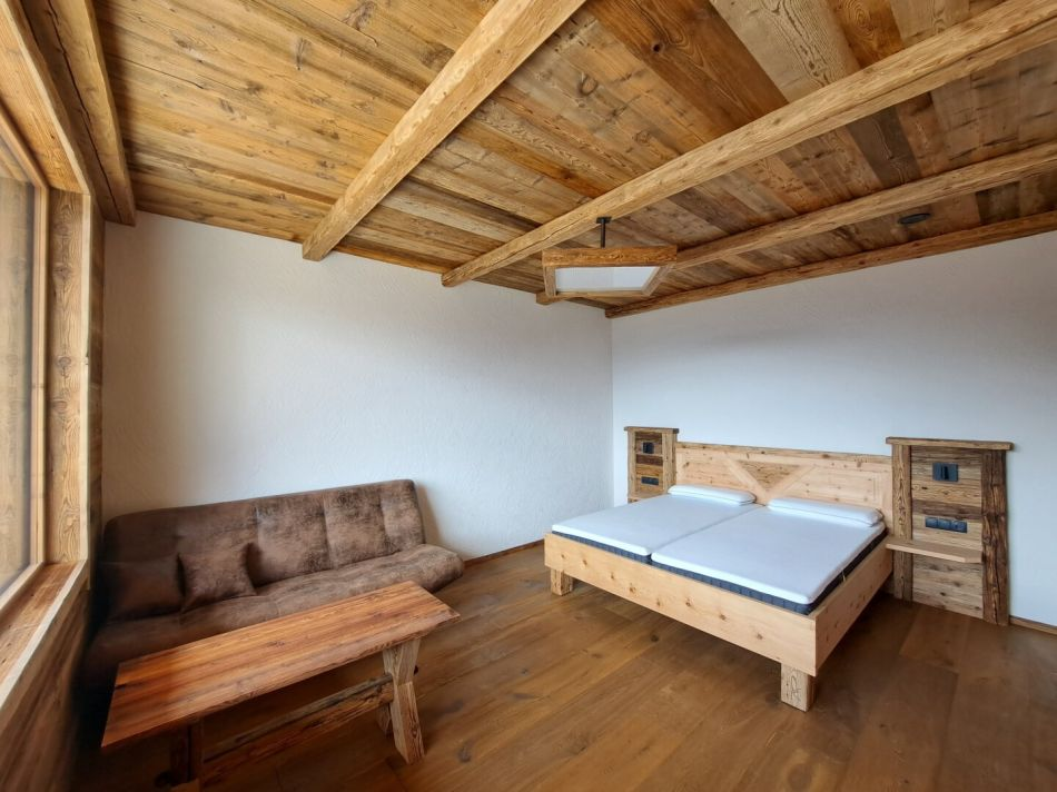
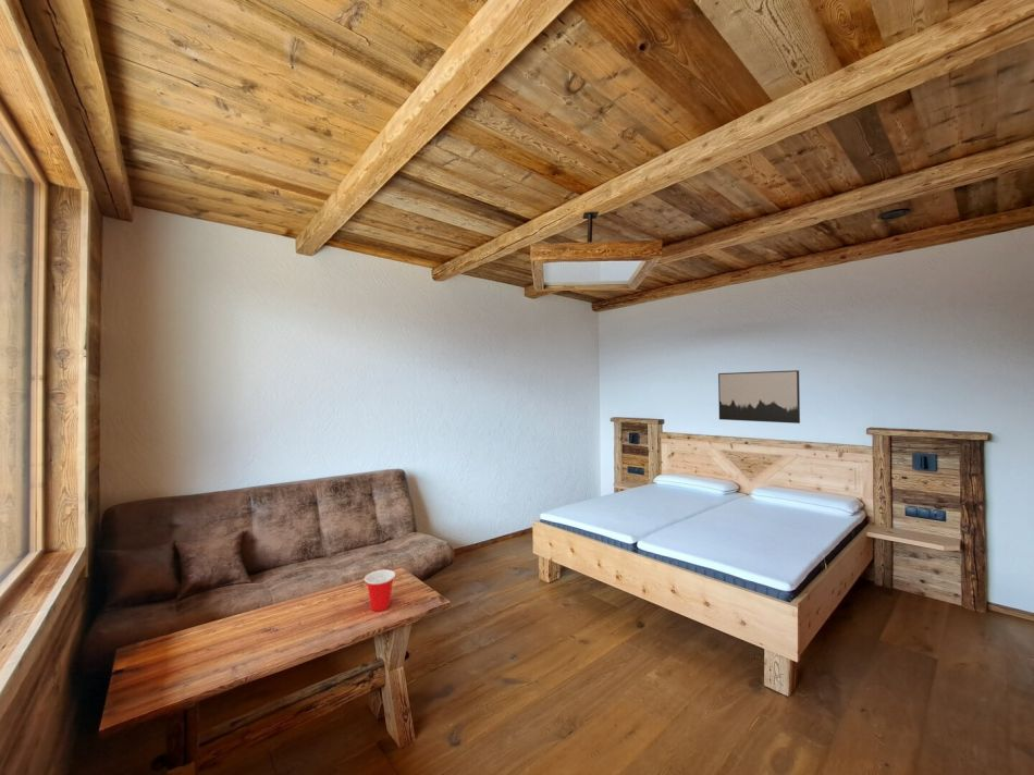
+ wall art (755, 396)
+ cup (380, 591)
